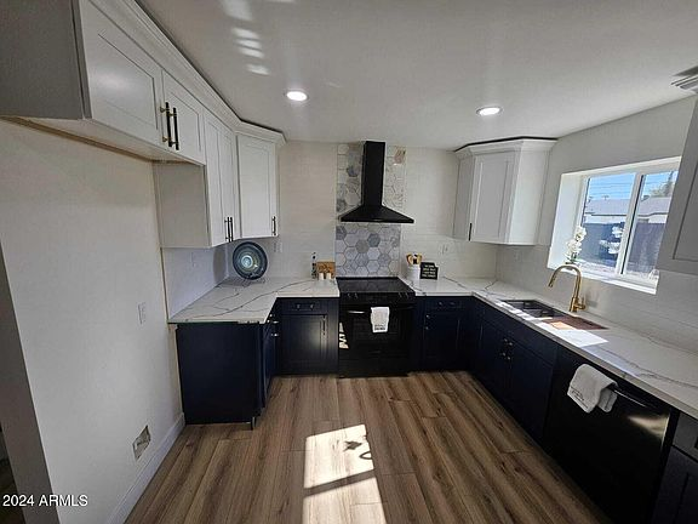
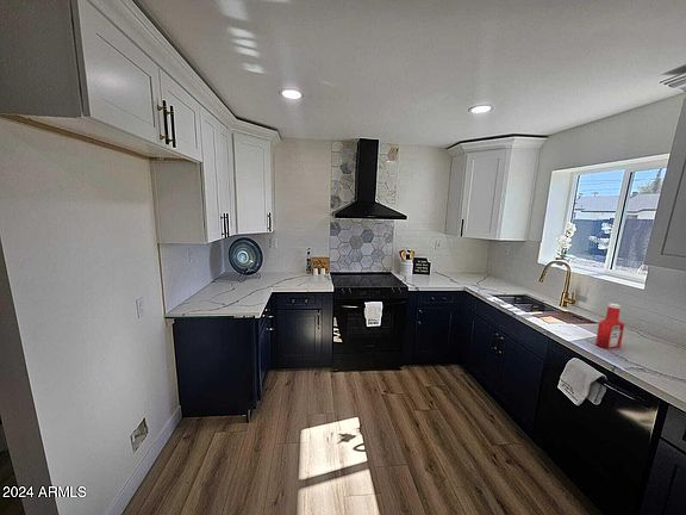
+ soap bottle (611, 324)
